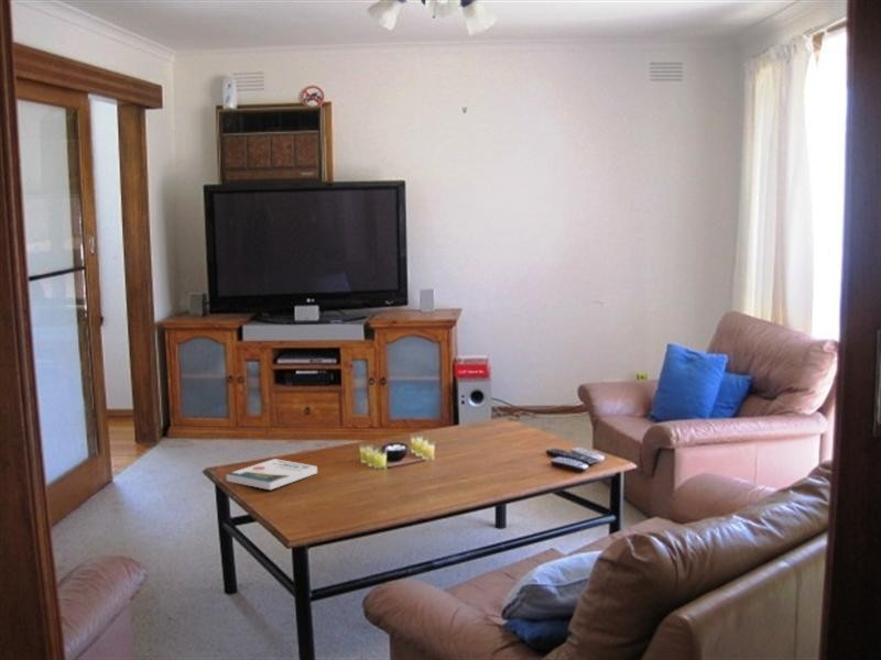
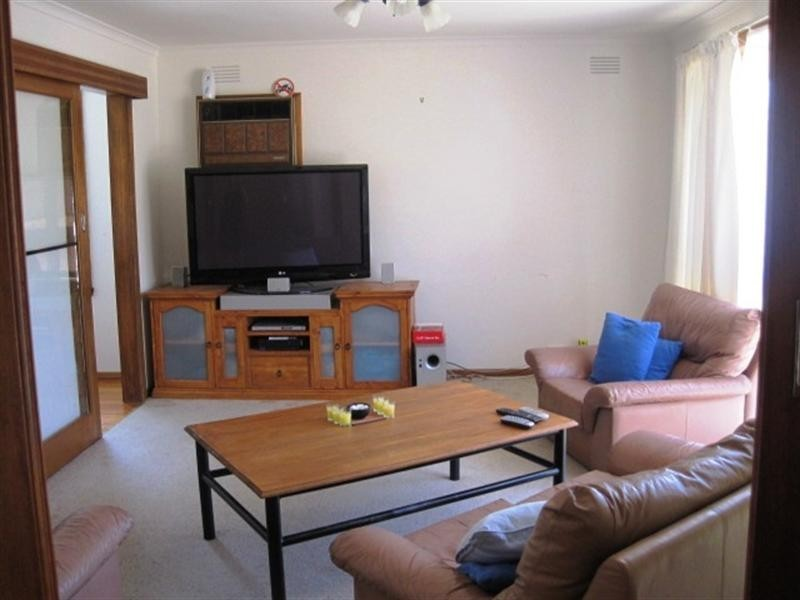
- book (272, 473)
